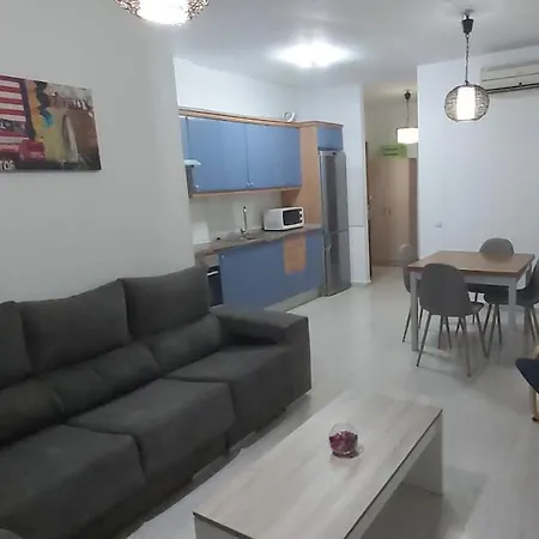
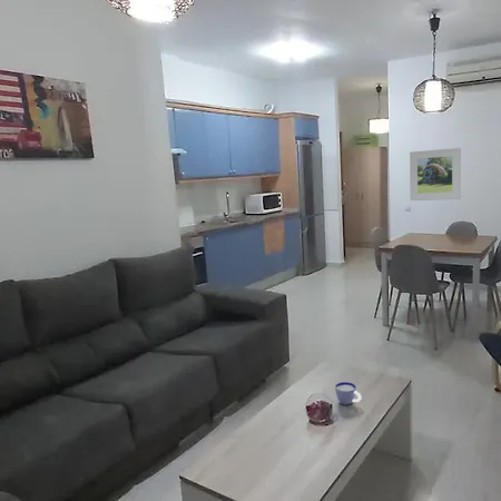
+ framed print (434, 175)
+ cup (348, 394)
